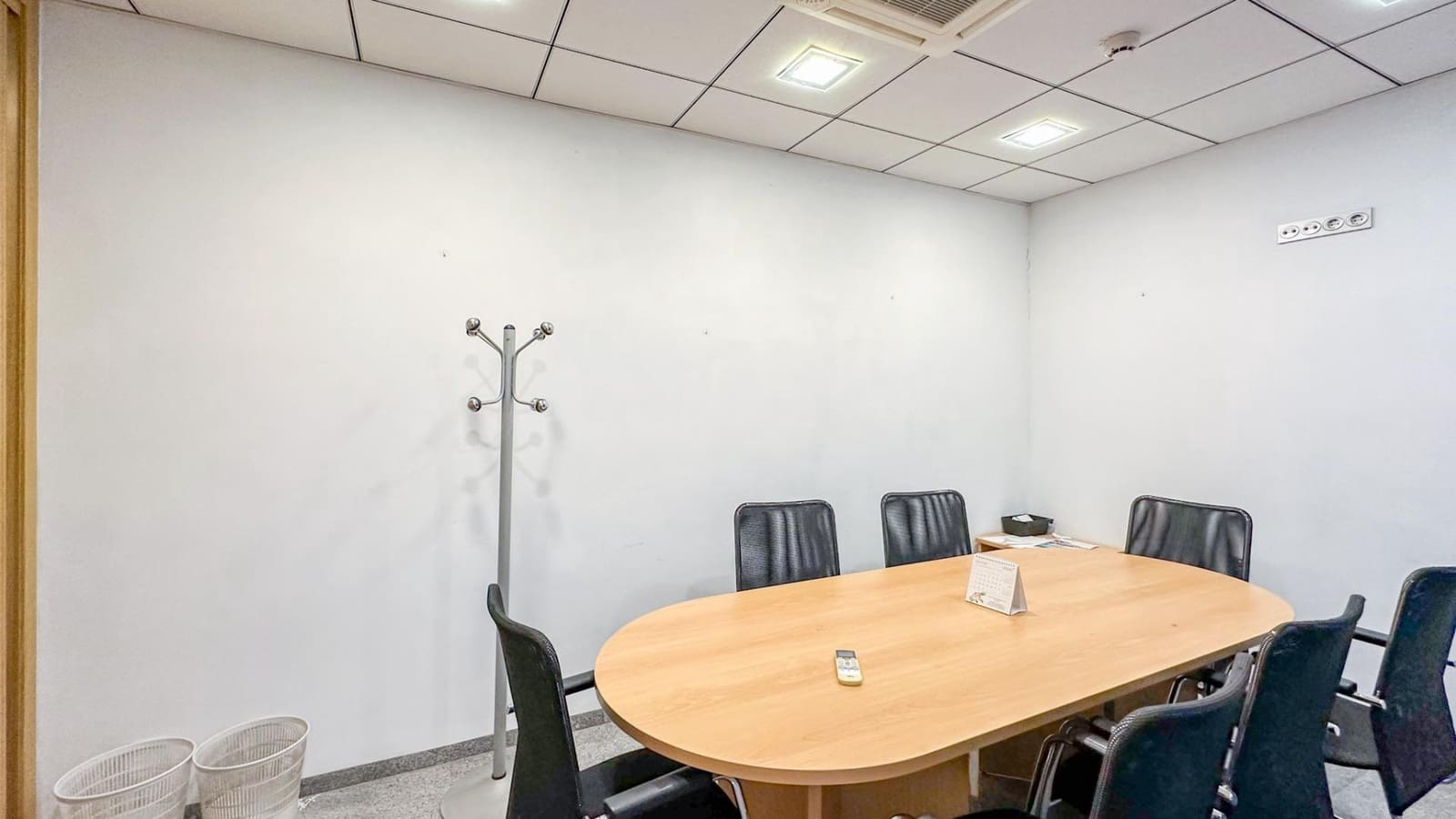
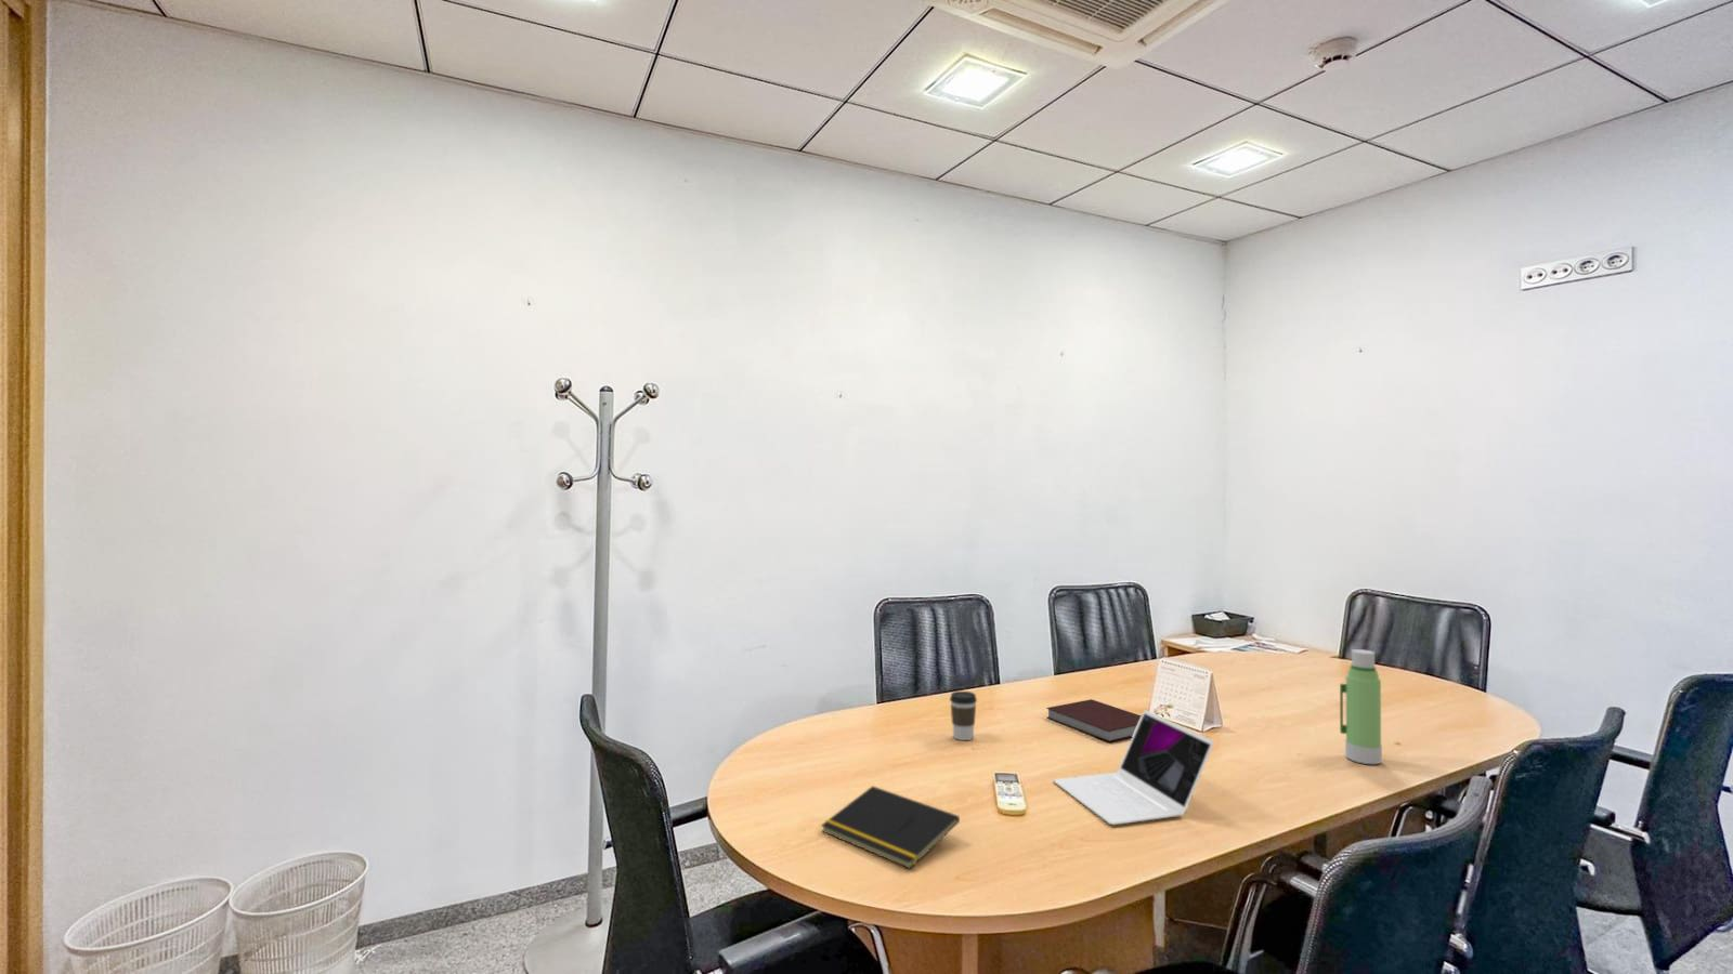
+ notebook (1100, 718)
+ laptop (1130, 759)
+ water bottle (1362, 704)
+ coffee cup (963, 716)
+ notepad (889, 824)
